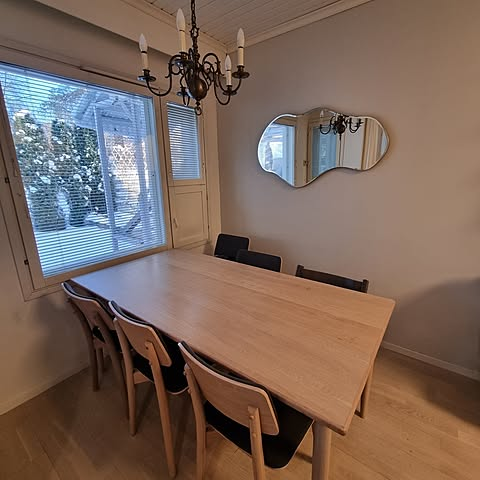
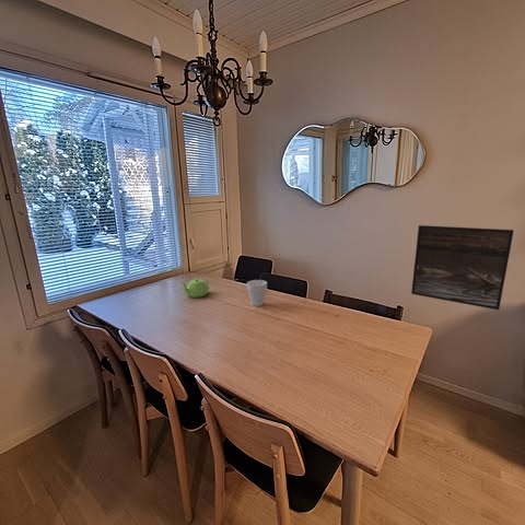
+ teapot (195, 287)
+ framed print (456, 265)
+ cup (257, 293)
